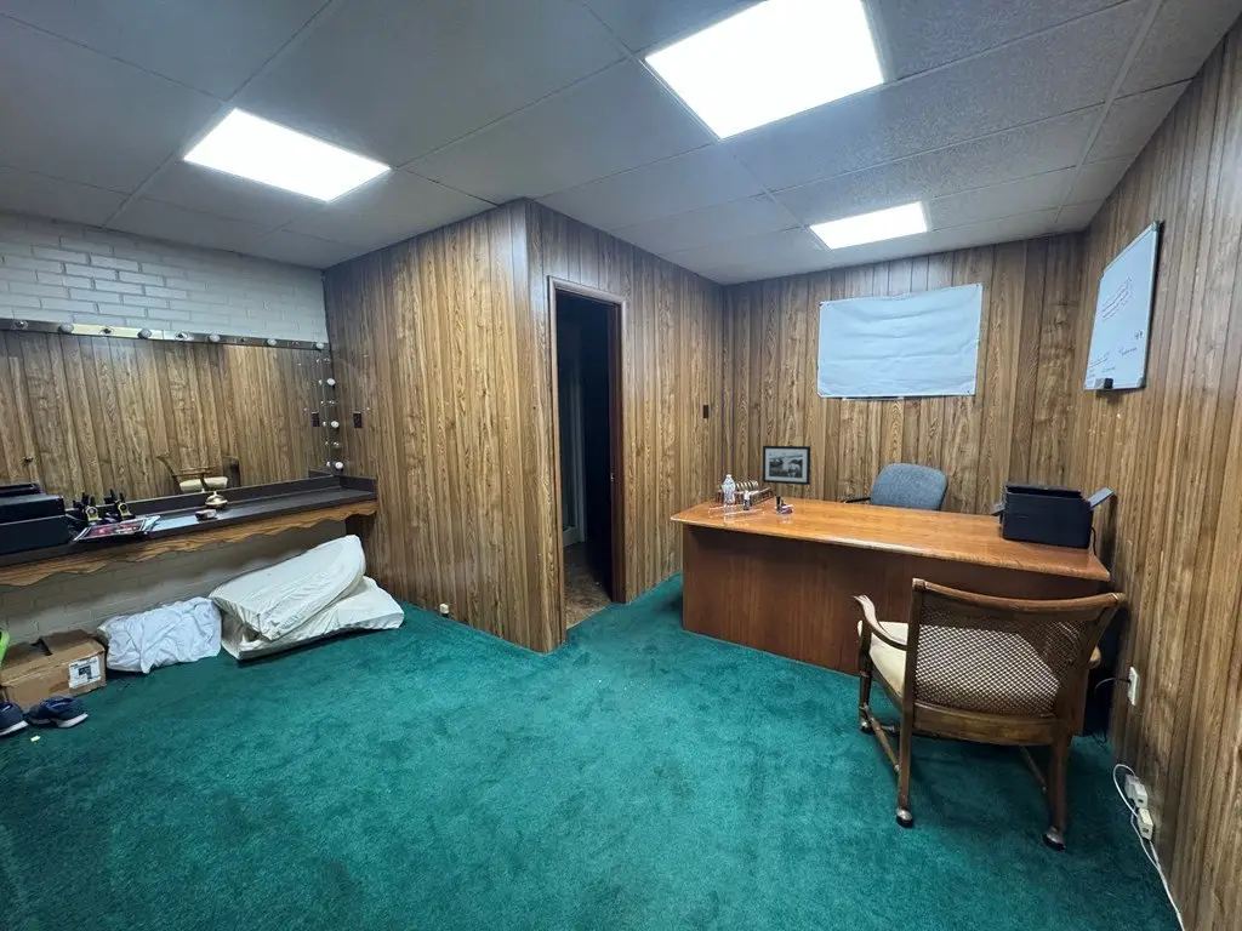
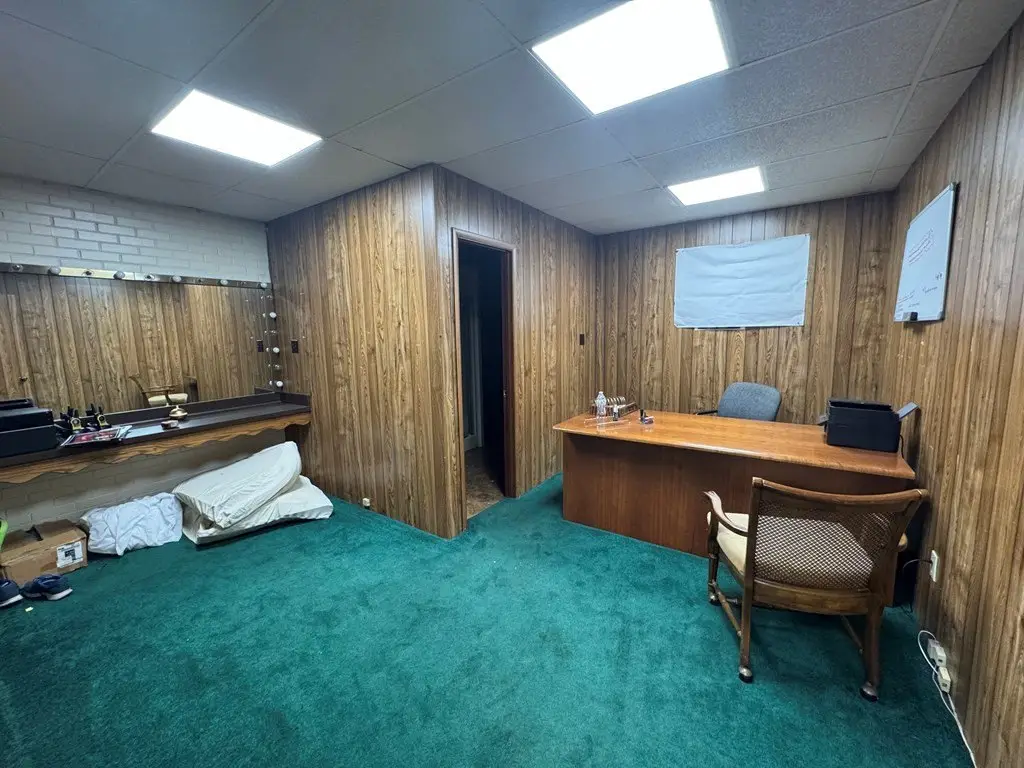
- picture frame (785, 464)
